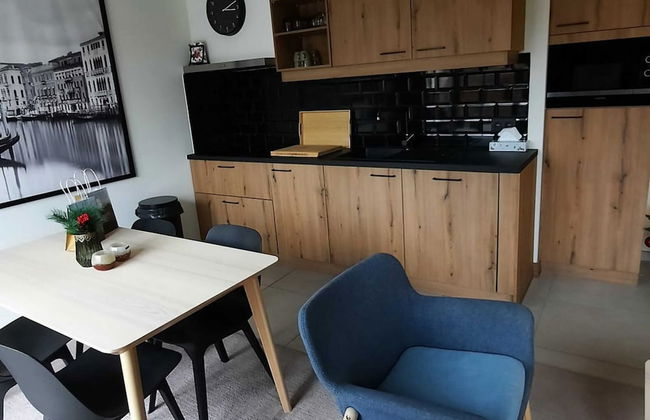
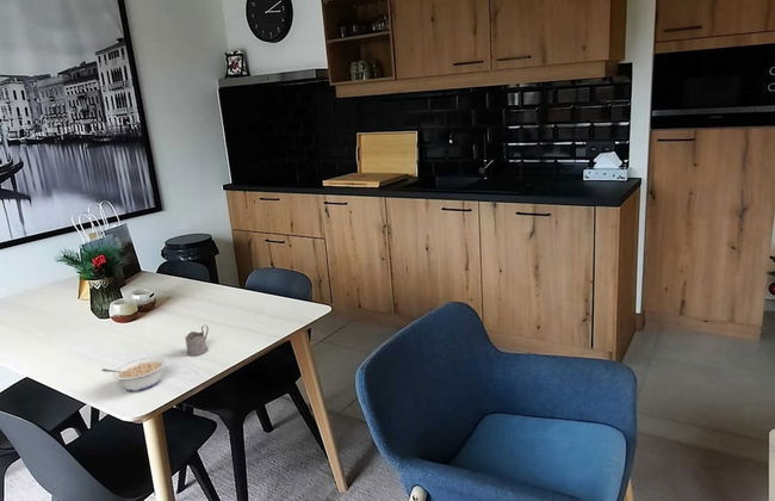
+ legume (138, 375)
+ tea glass holder (197, 336)
